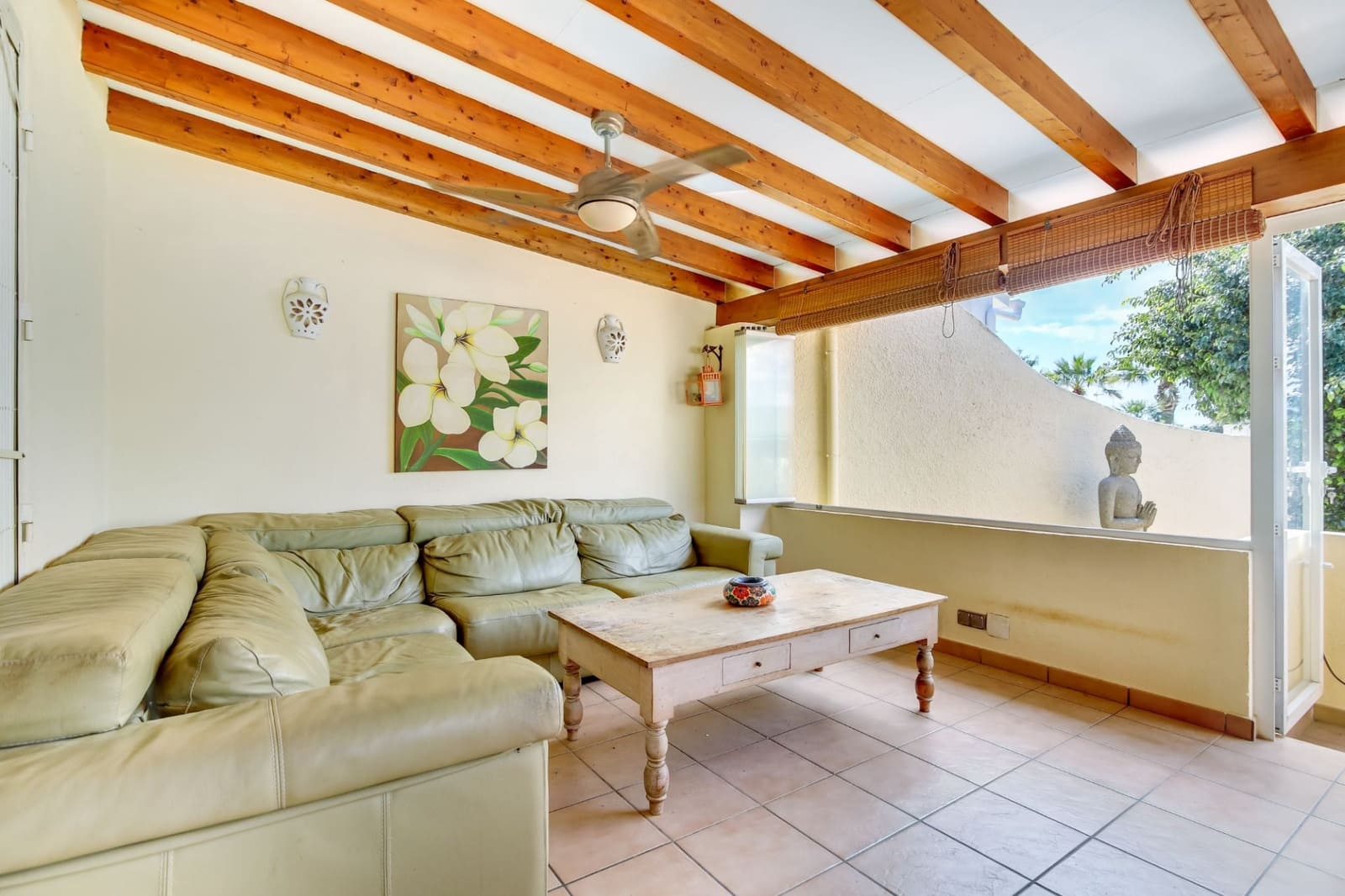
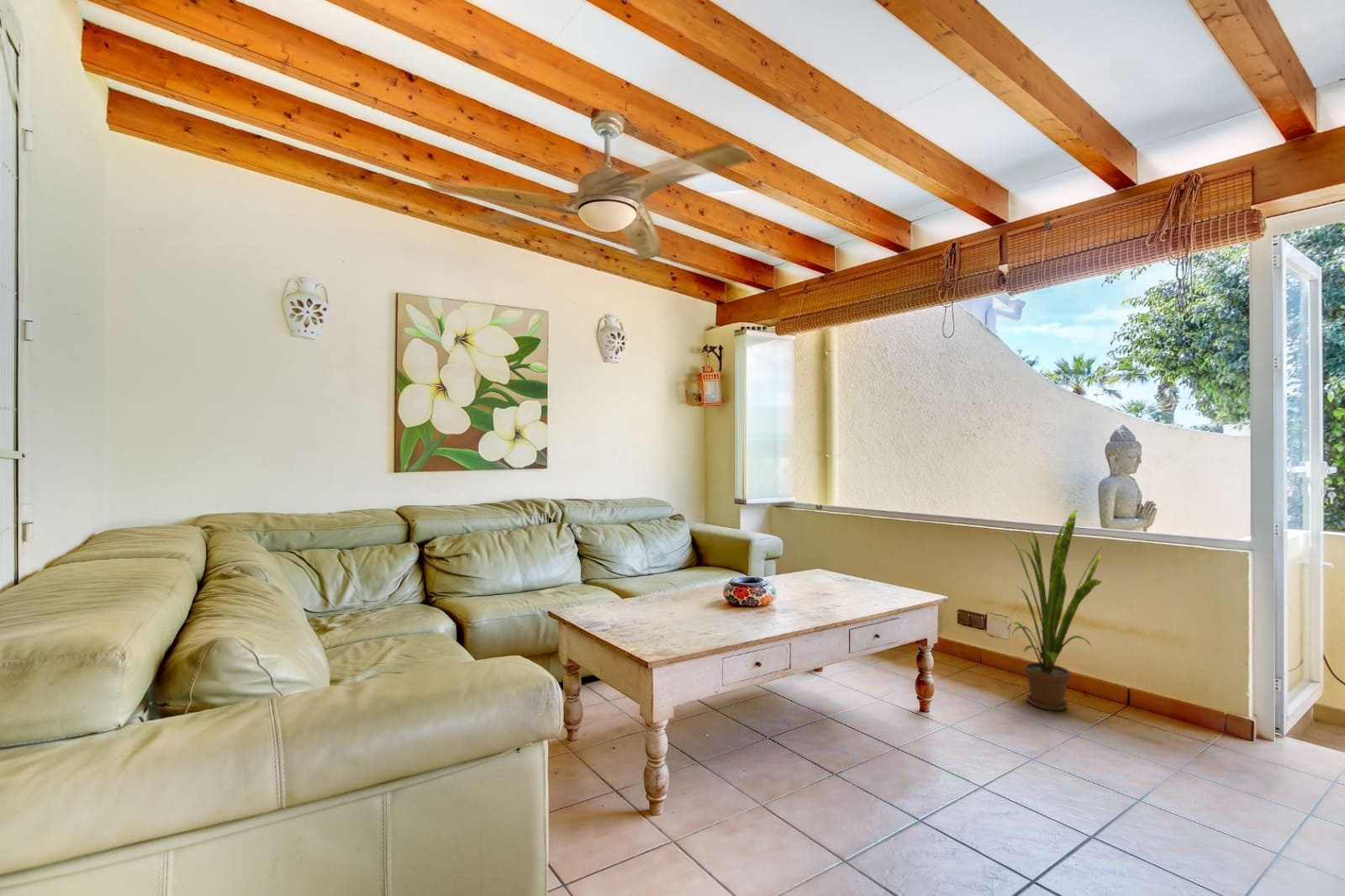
+ house plant (1047, 606)
